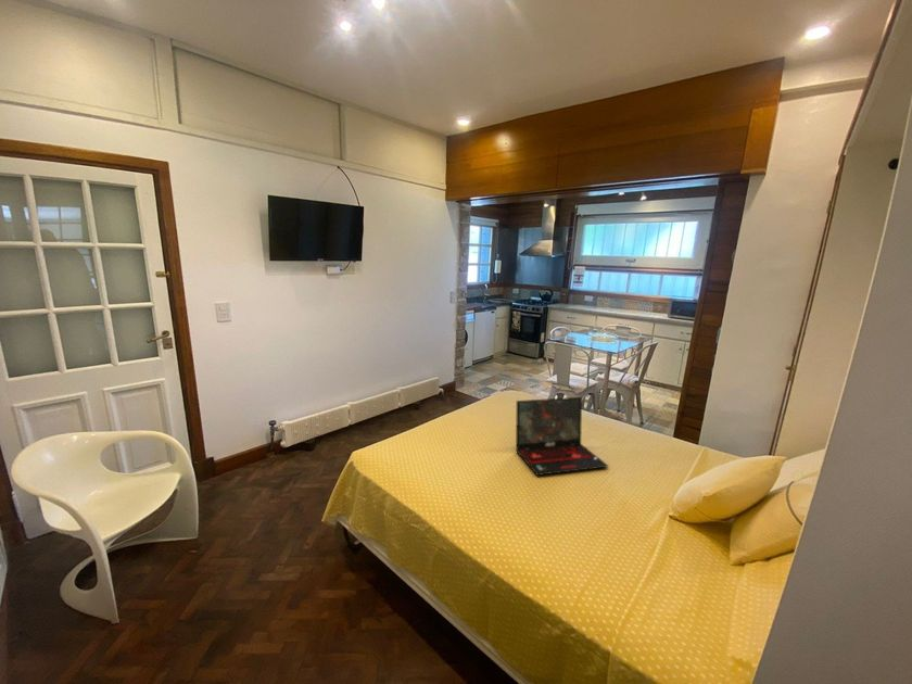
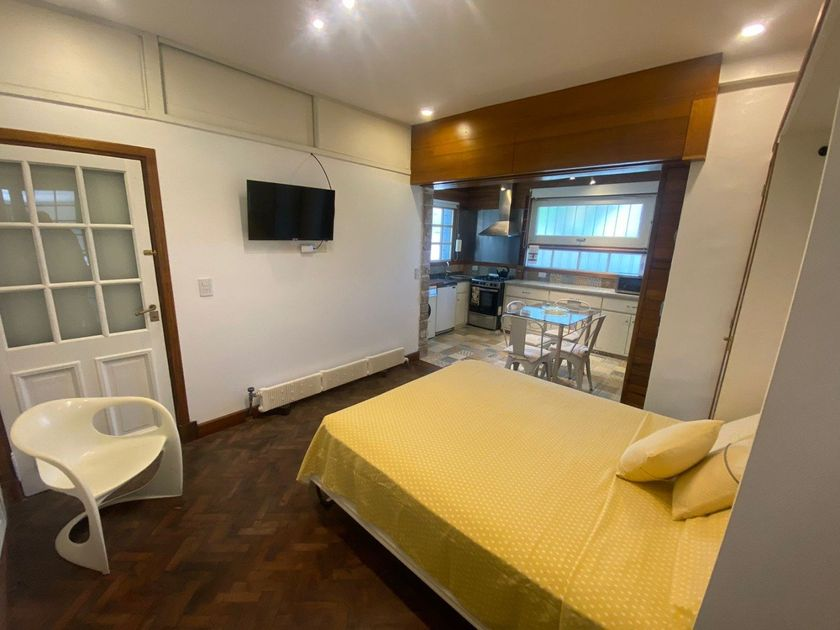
- laptop (560, 433)
